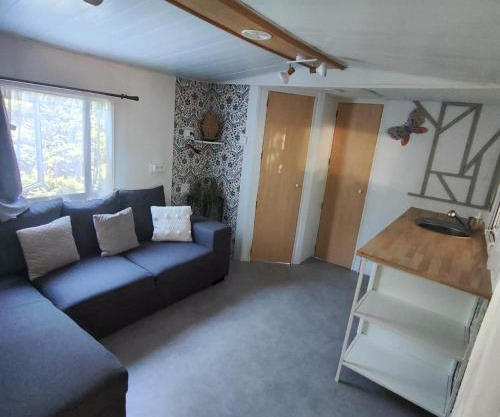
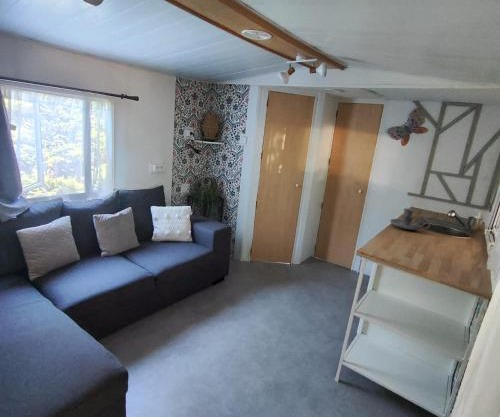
+ candle holder (410, 219)
